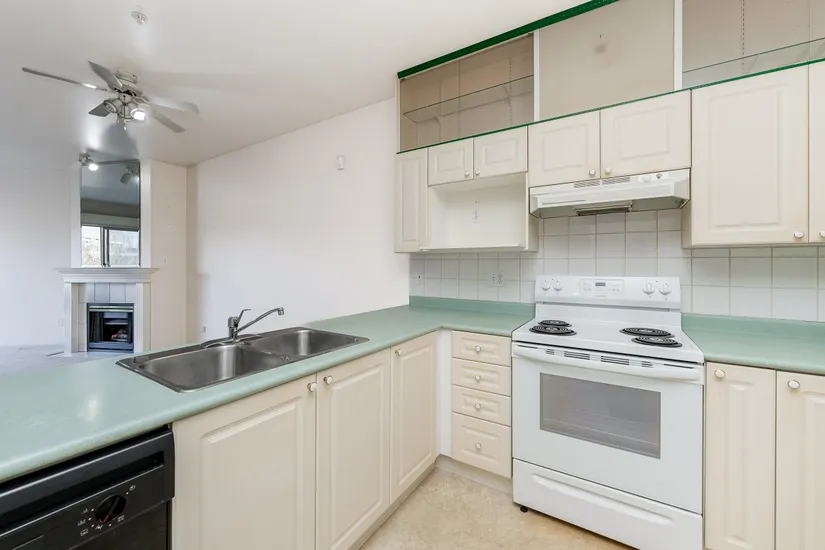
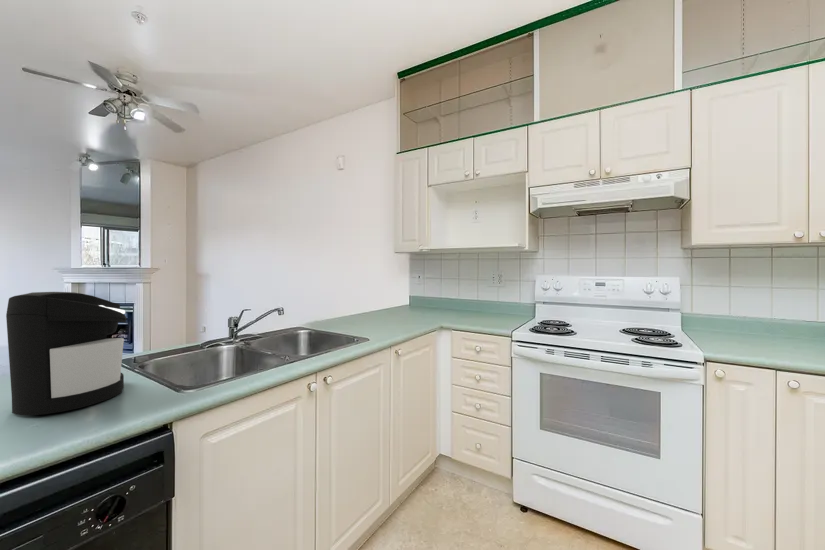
+ coffee maker (77, 343)
